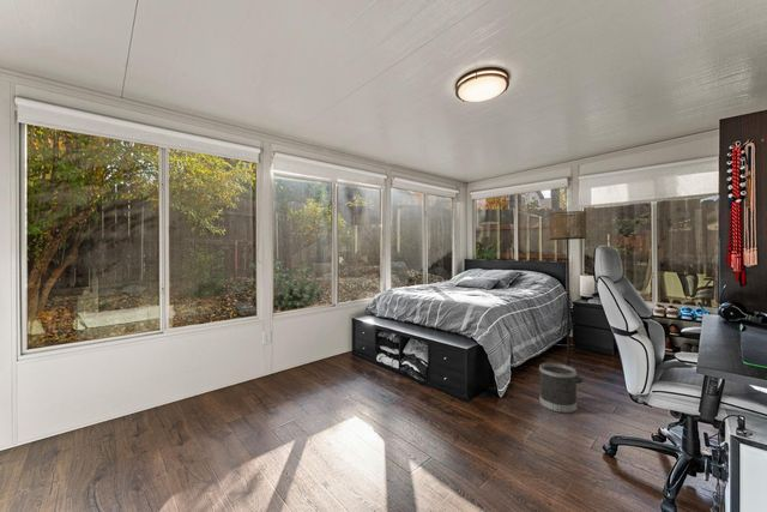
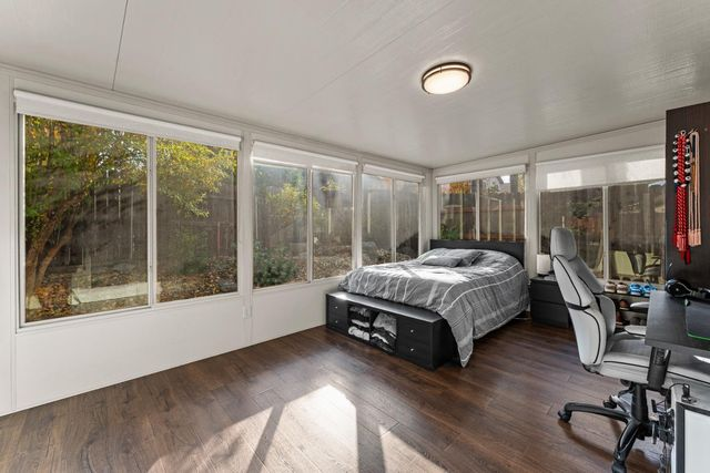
- wastebasket (558, 386)
- floor lamp (568, 295)
